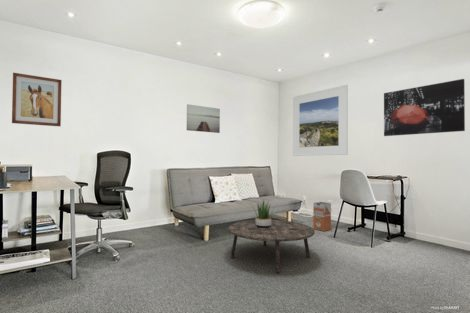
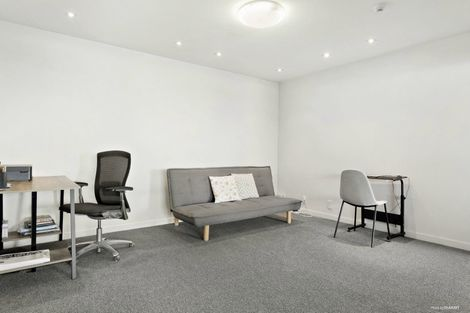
- coffee table (270, 240)
- wall art (420, 110)
- wall art (37, 100)
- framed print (317, 123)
- potted plant (263, 212)
- waste bin (321, 215)
- wall art (203, 119)
